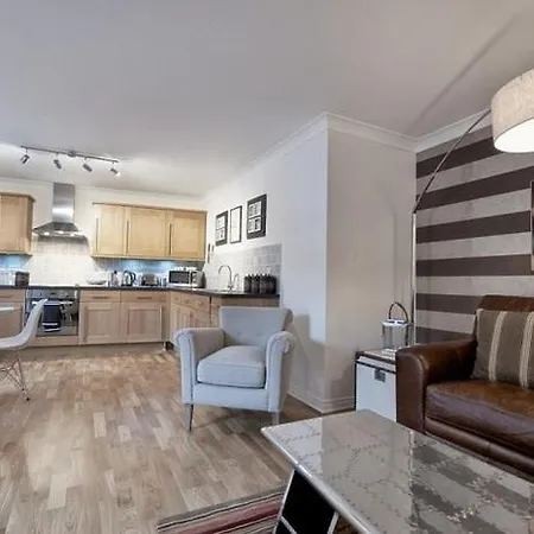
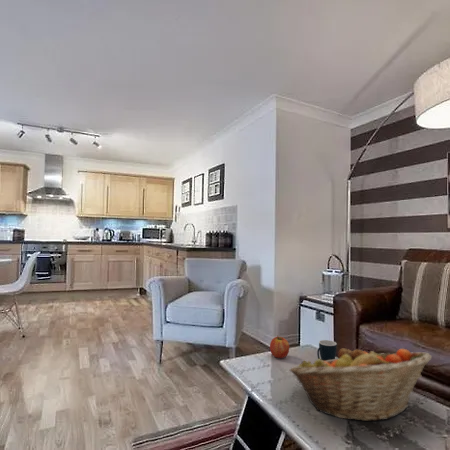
+ fruit basket (359, 373)
+ fruit (279, 346)
+ mug (325, 353)
